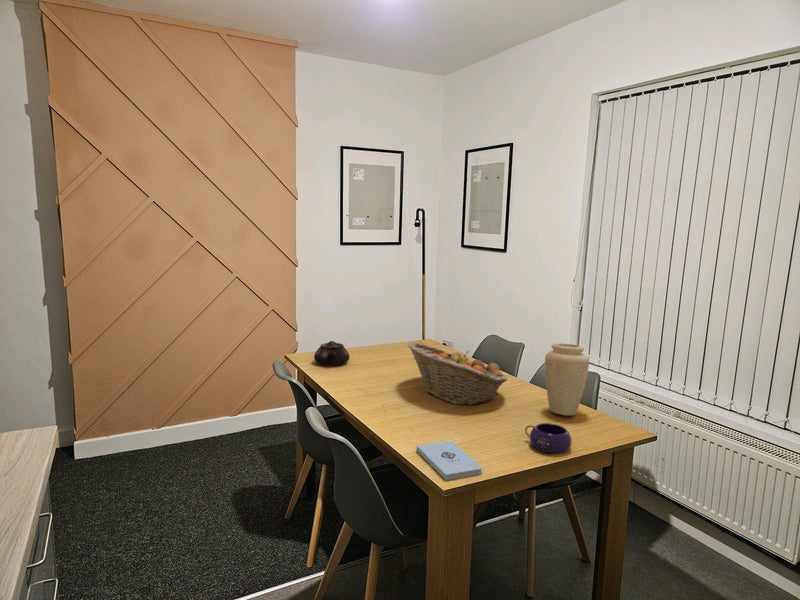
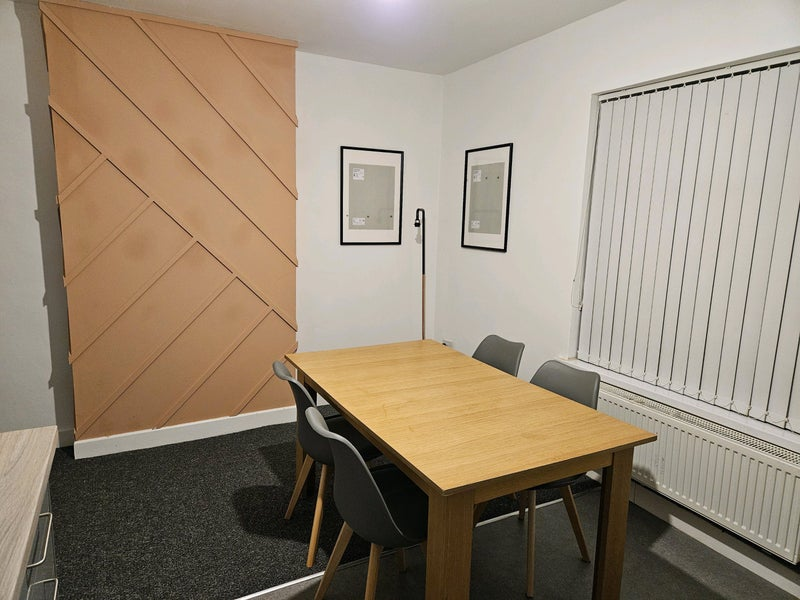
- bowl (547, 436)
- teapot (332, 351)
- fruit basket (455, 369)
- vase (565, 378)
- notepad (448, 458)
